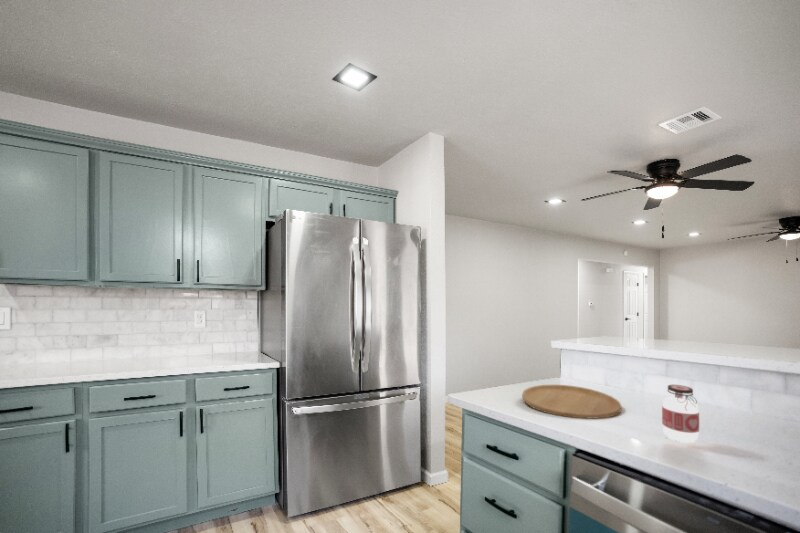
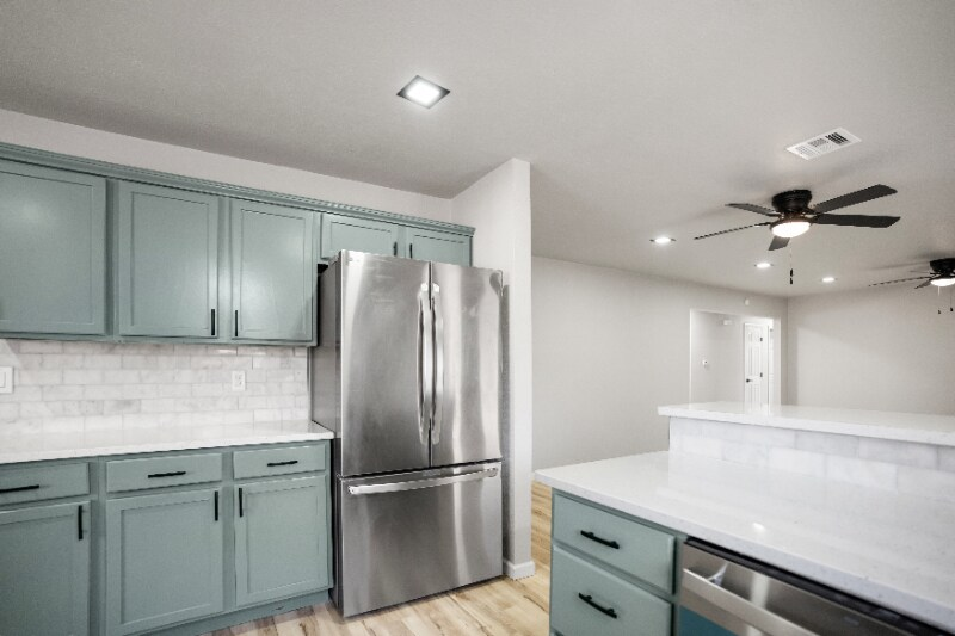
- jar (680, 413)
- cutting board (569, 400)
